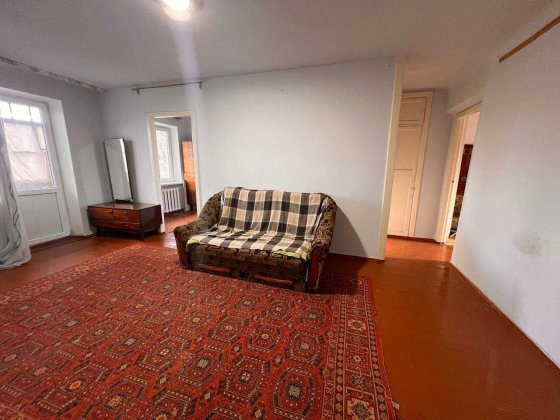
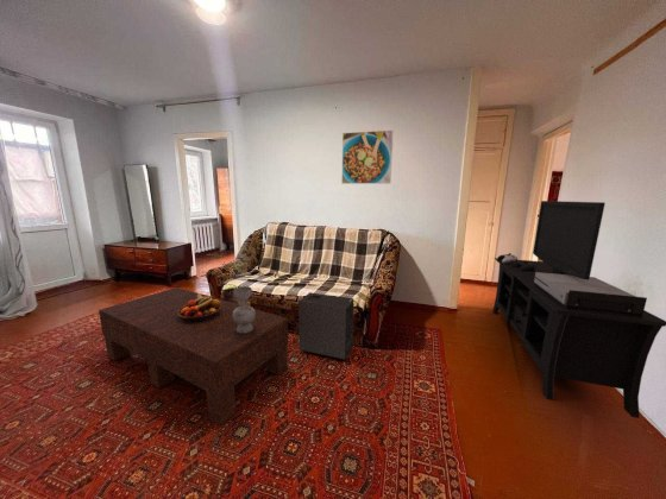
+ coffee table (193, 339)
+ speaker (326, 324)
+ media console (551, 278)
+ decorative vase (244, 309)
+ fruit bowl (199, 307)
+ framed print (366, 158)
